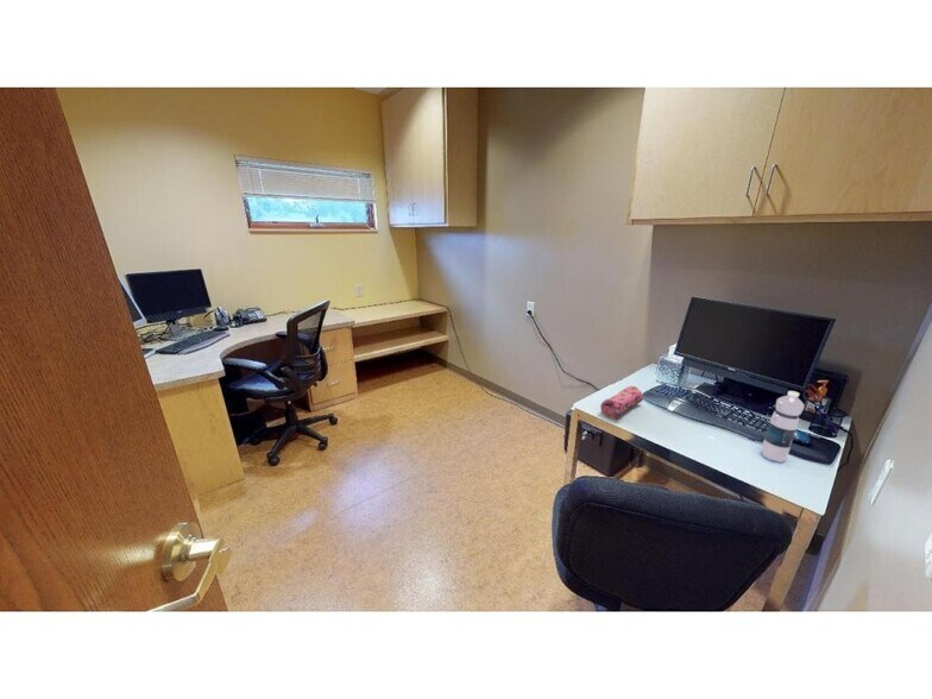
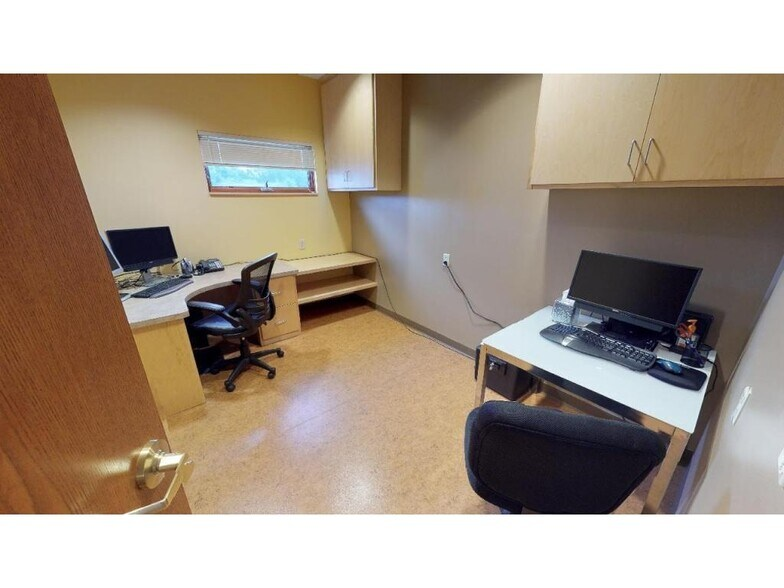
- pencil case (622, 401)
- water bottle (782, 426)
